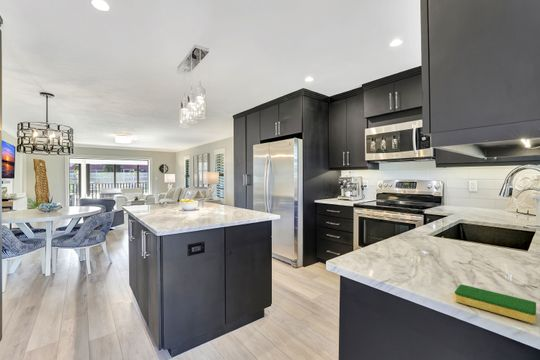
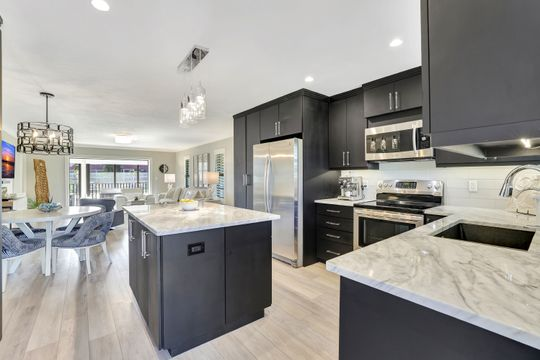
- dish sponge (493, 301)
